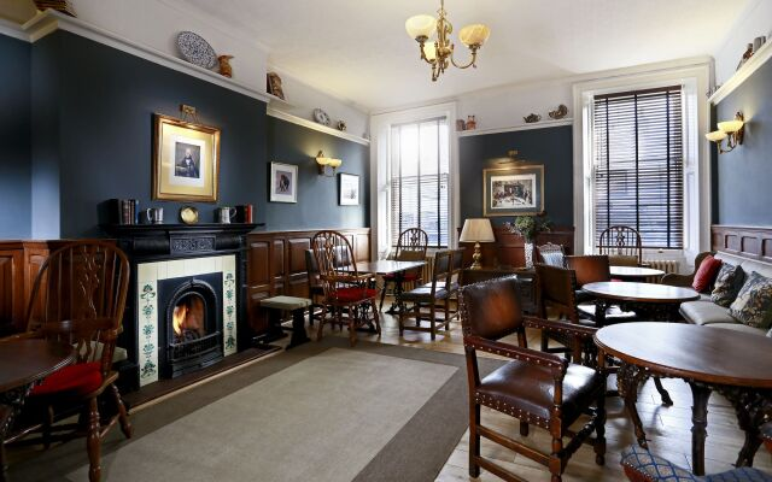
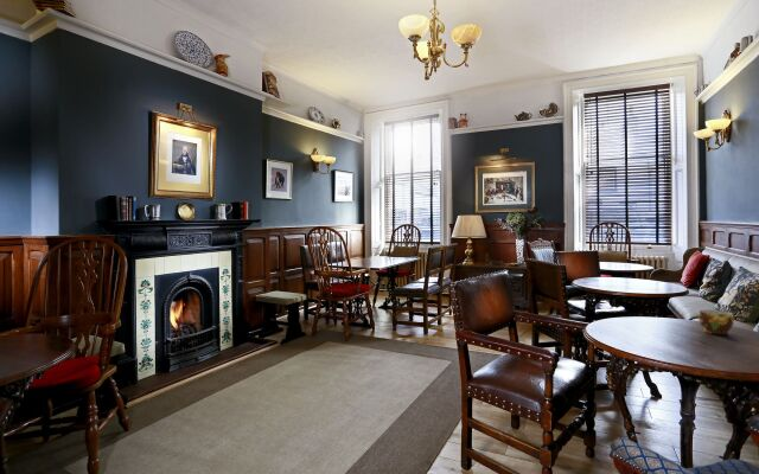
+ cup (714, 321)
